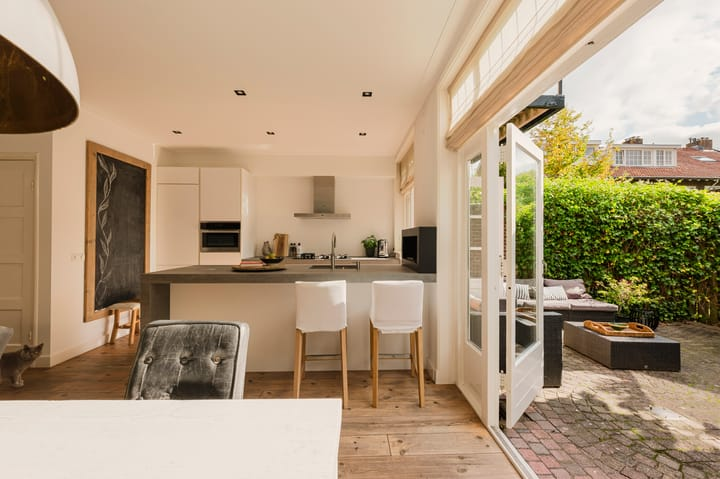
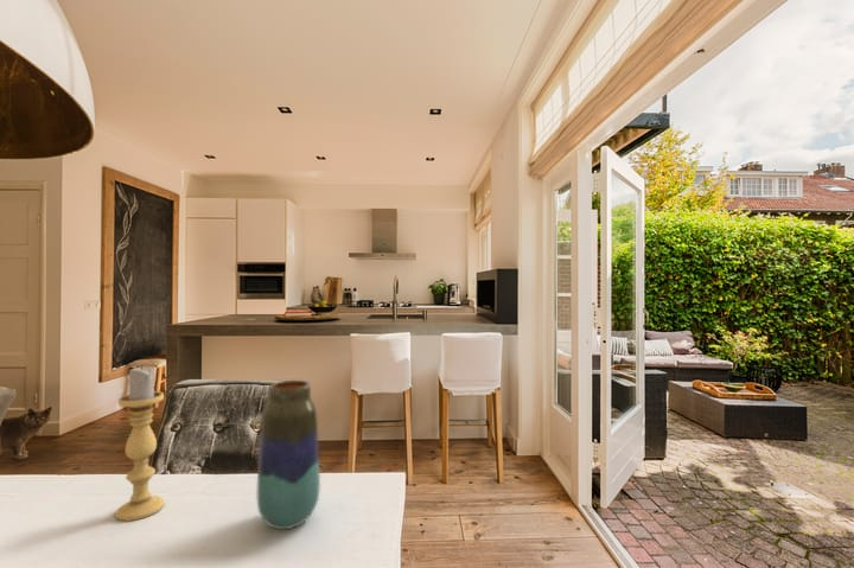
+ vase (288, 451)
+ candle holder (141, 436)
